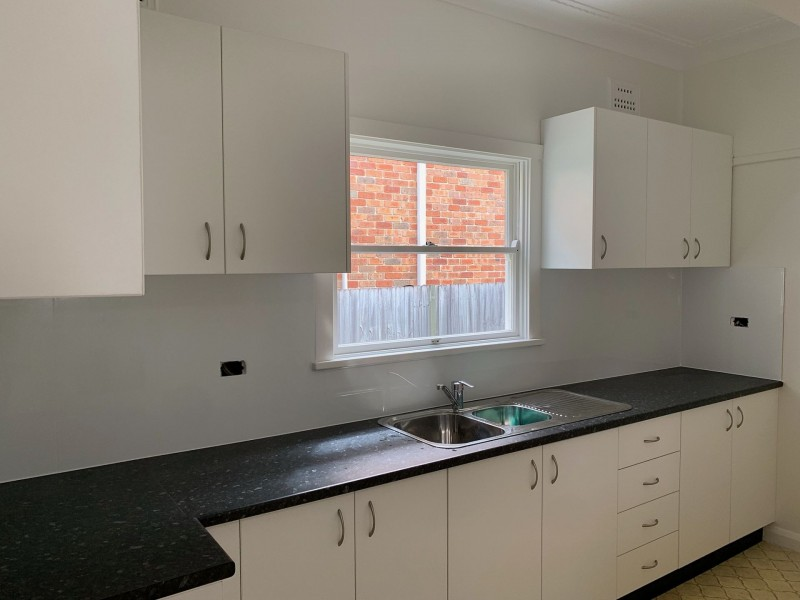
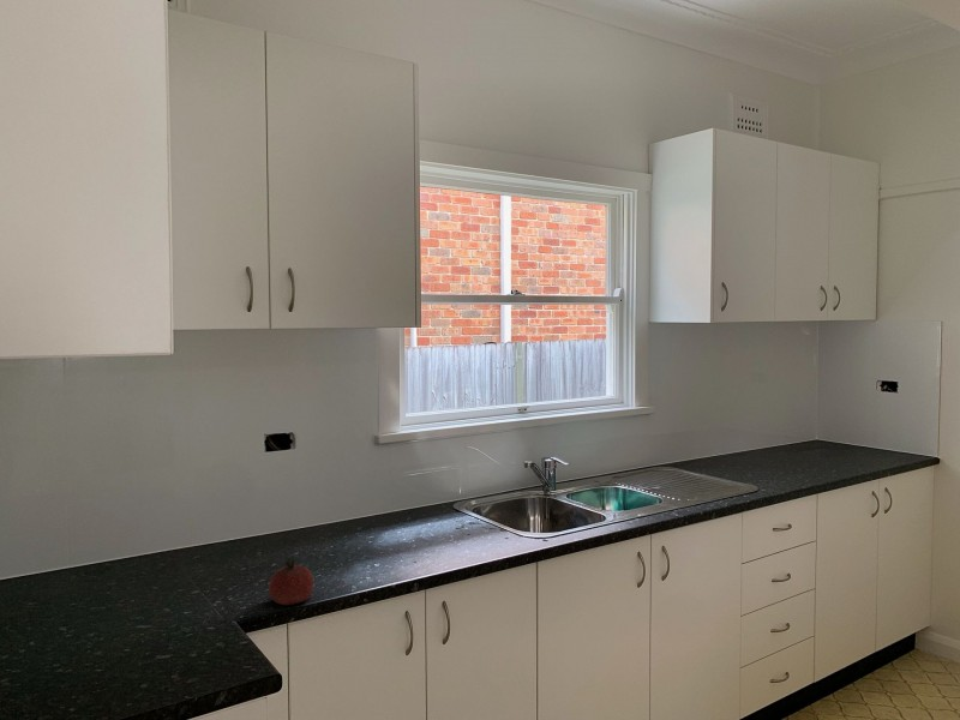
+ fruit (290, 578)
